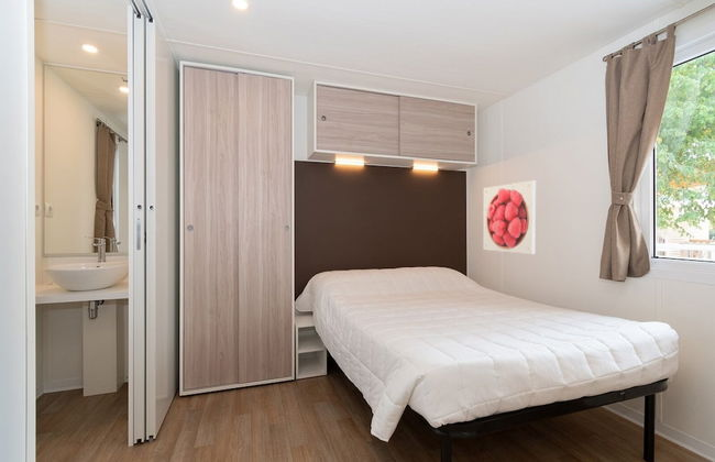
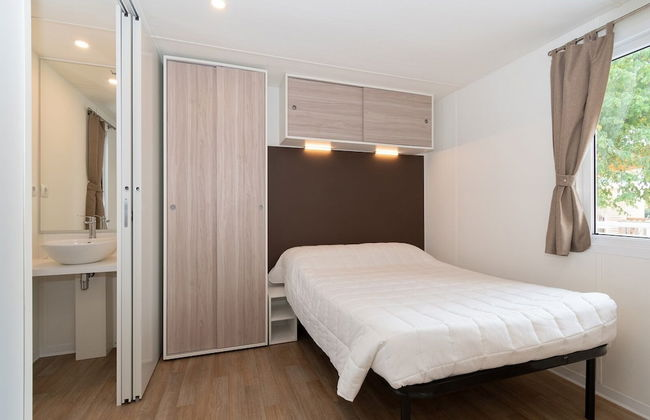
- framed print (506, 218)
